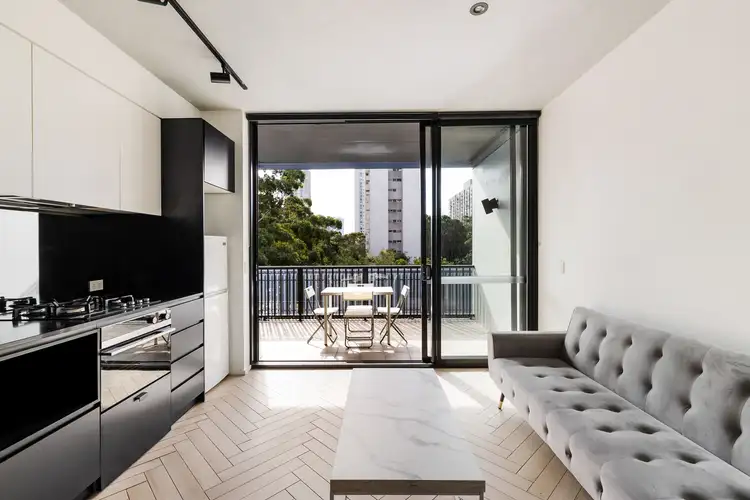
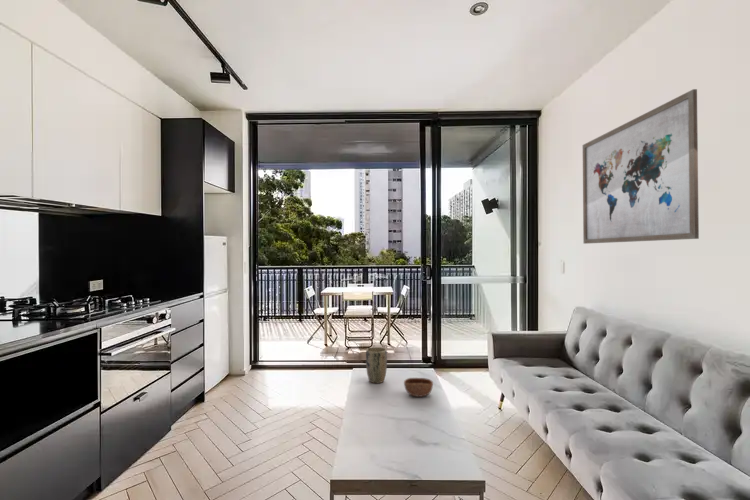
+ wall art (628, 182)
+ plant pot (376, 365)
+ bowl (418, 387)
